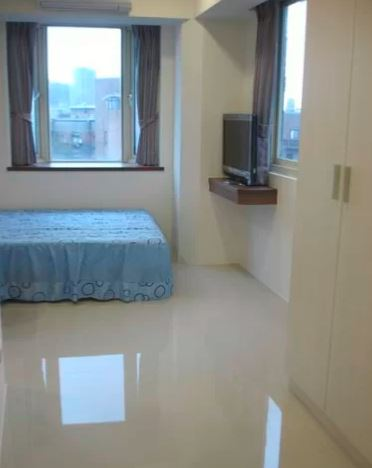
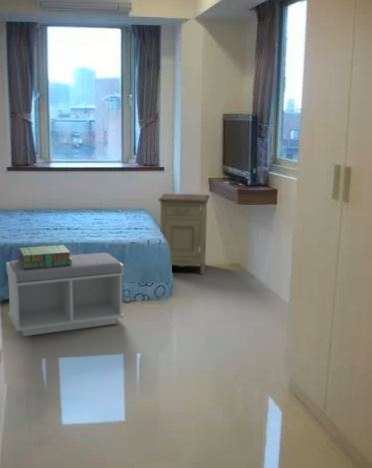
+ bench (65, 291)
+ nightstand (183, 233)
+ stack of books (44, 256)
